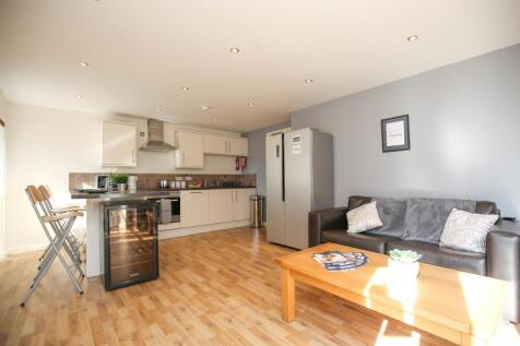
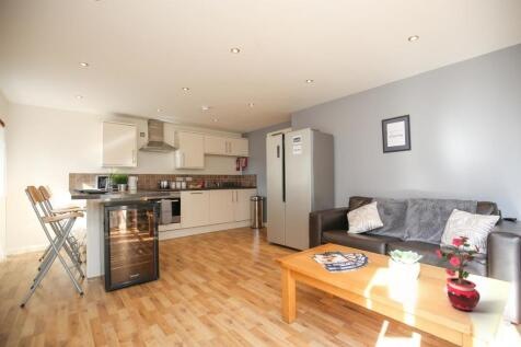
+ potted plant (462, 271)
